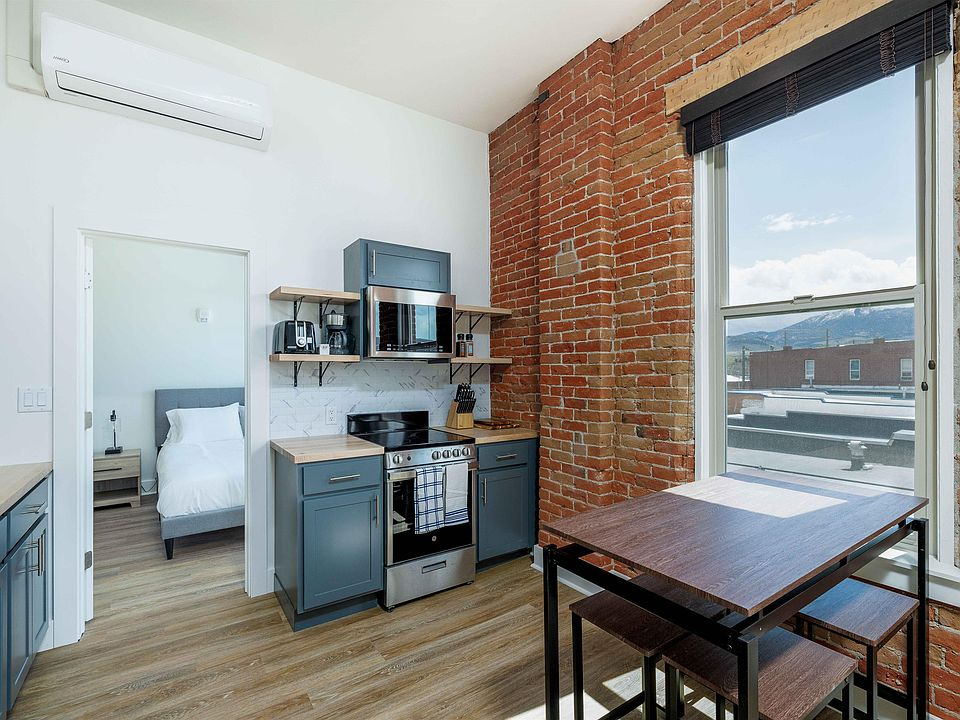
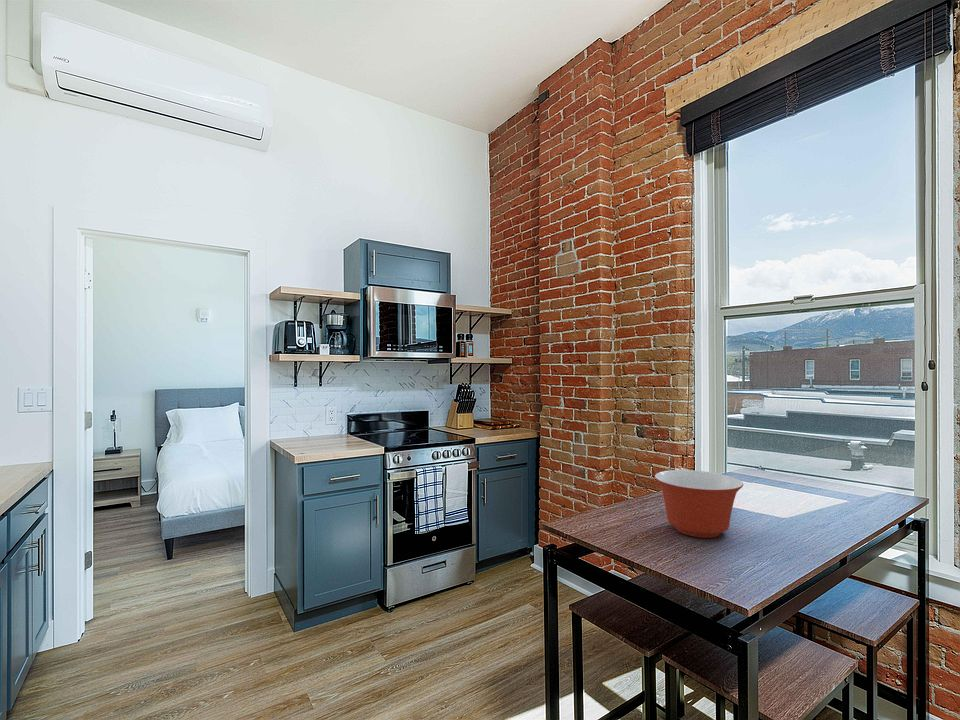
+ mixing bowl (697, 504)
